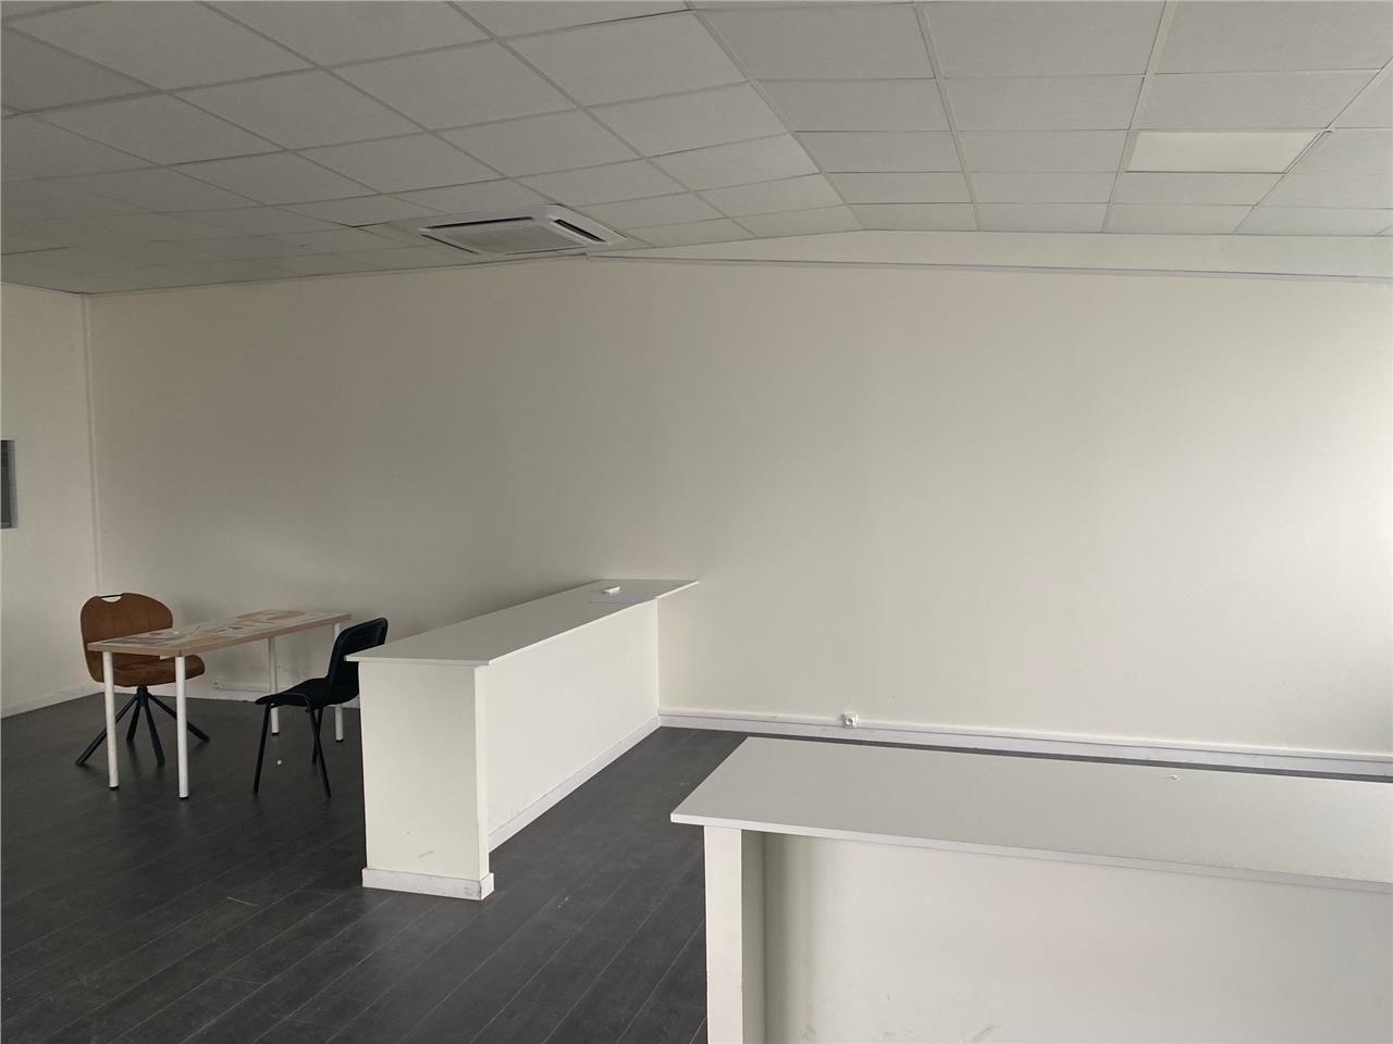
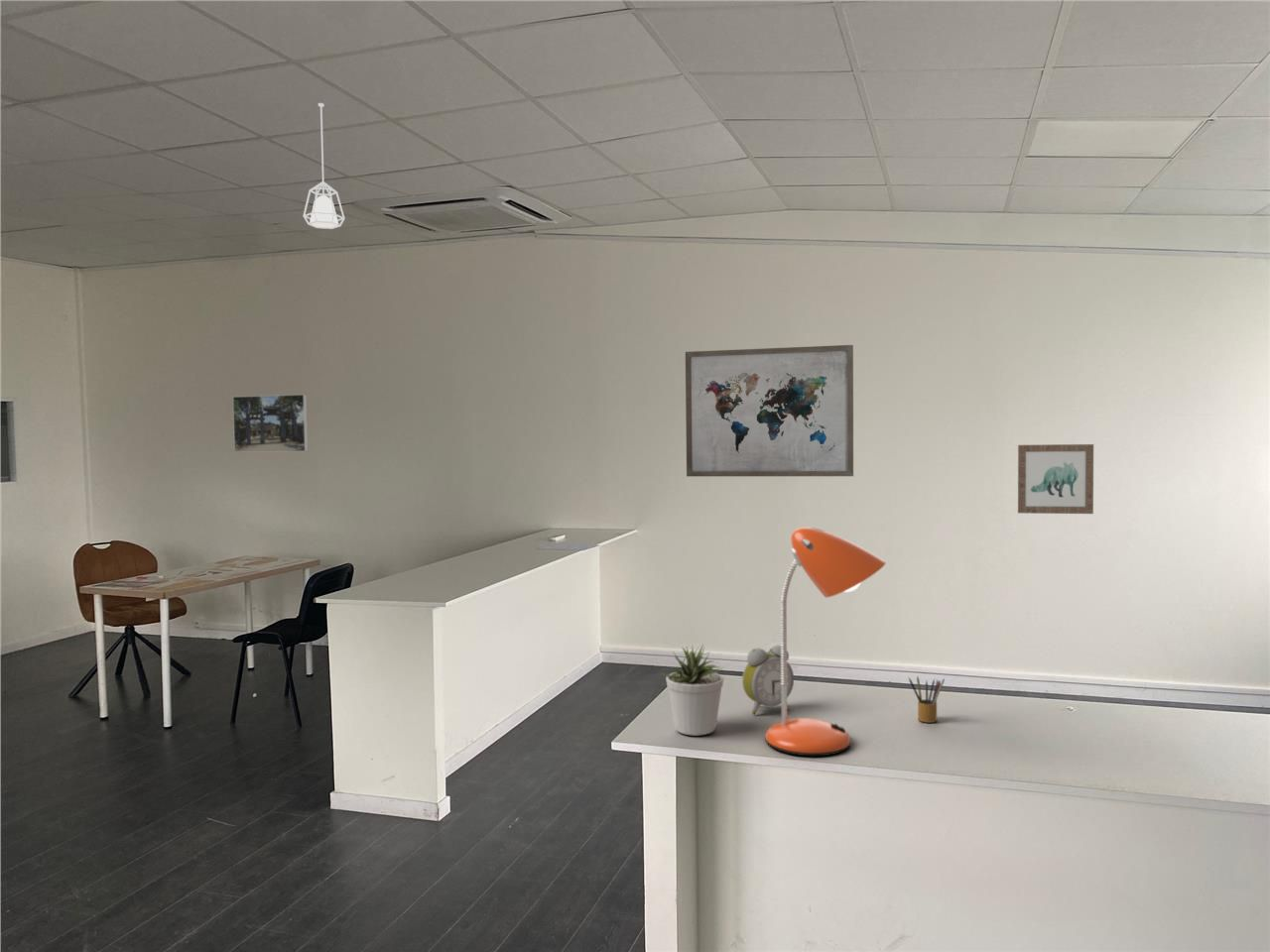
+ potted plant (693, 684)
+ alarm clock (766, 677)
+ desk lamp (786, 635)
+ wall art (1055, 479)
+ pencil box (926, 697)
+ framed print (270, 423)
+ wall art (767, 413)
+ pendant lamp (322, 165)
